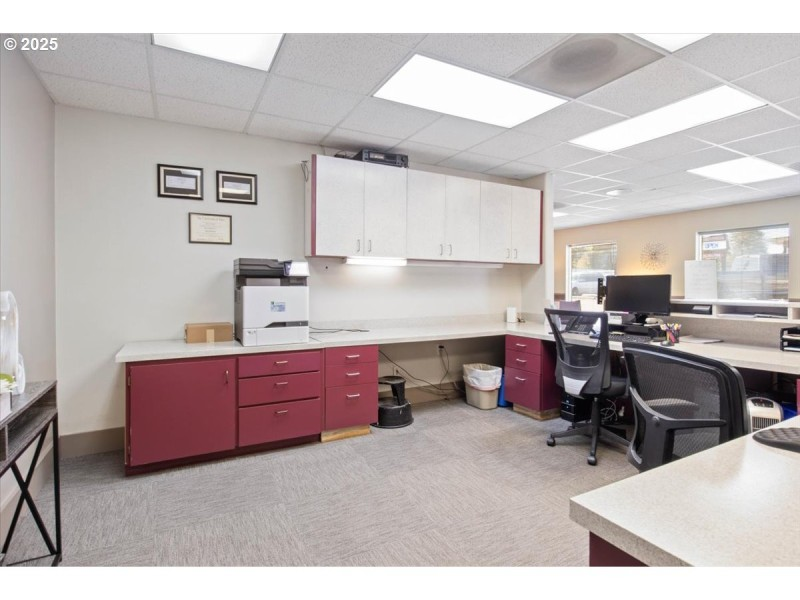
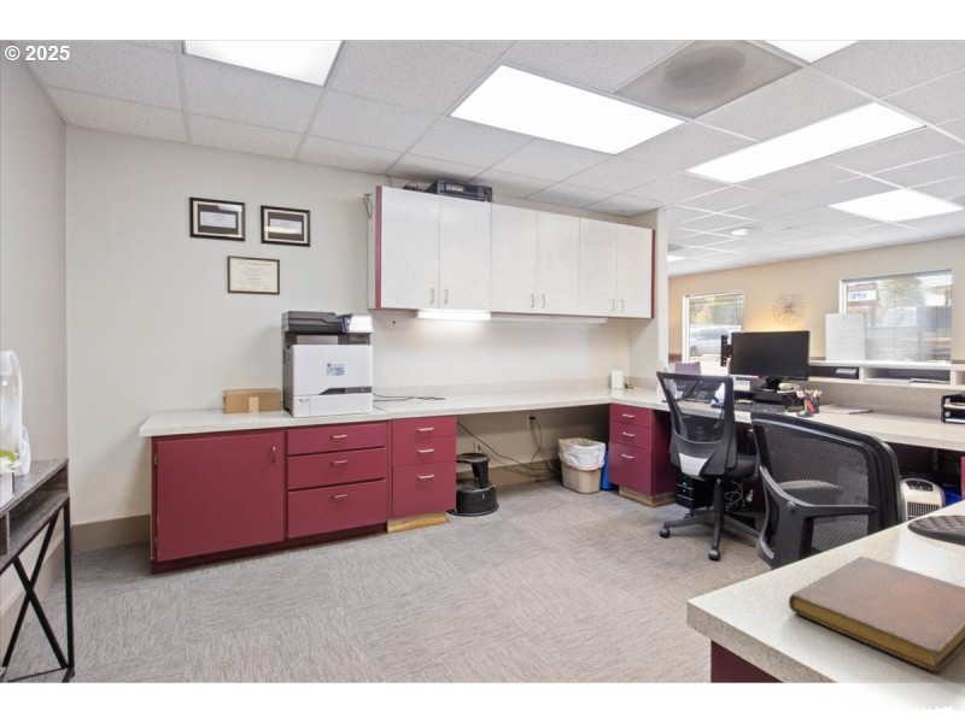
+ notebook (890, 602)
